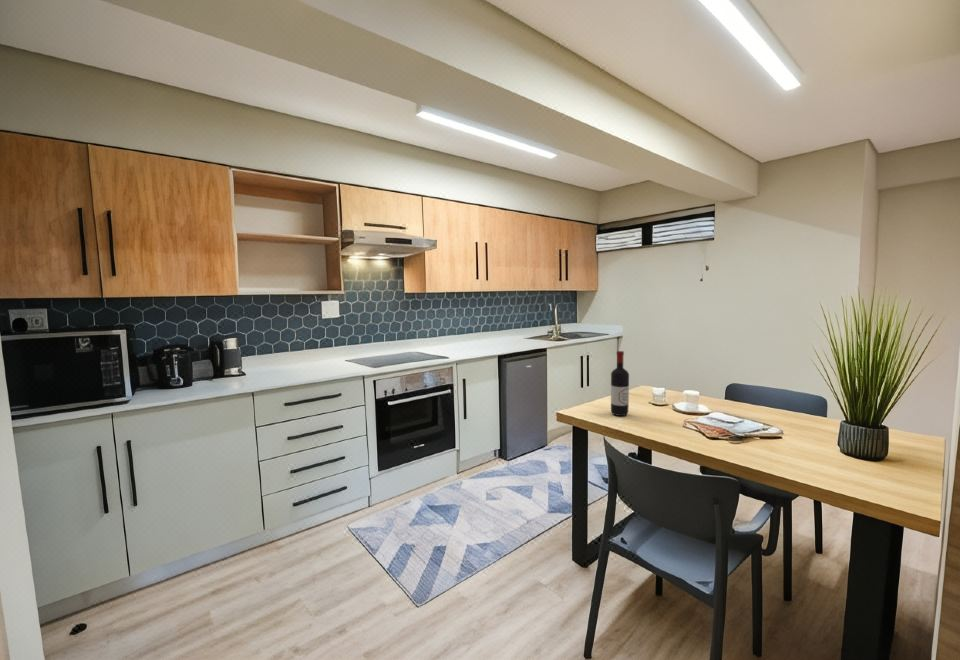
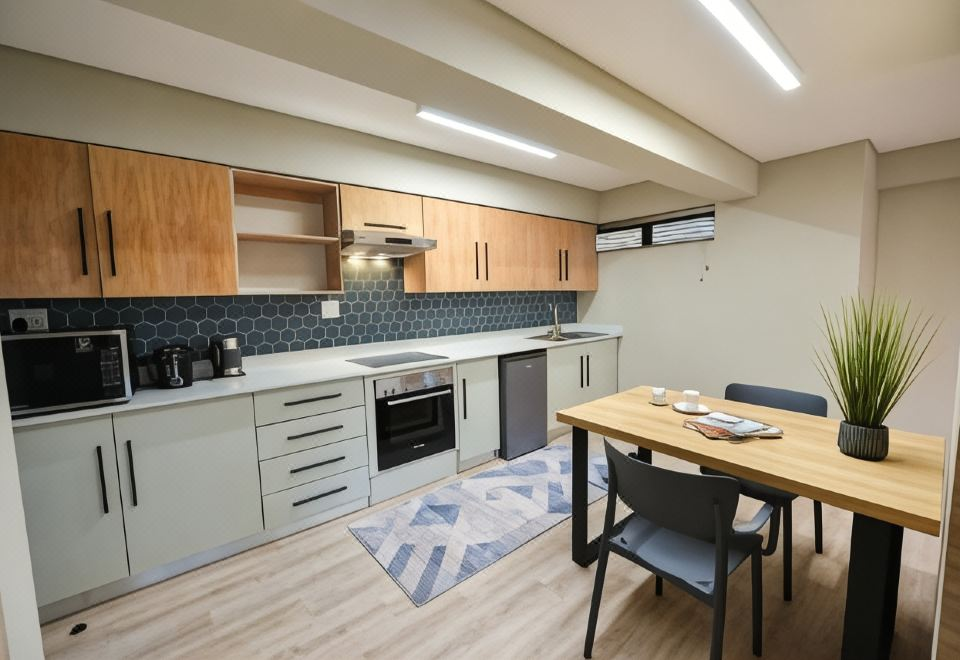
- wine bottle (619, 382)
